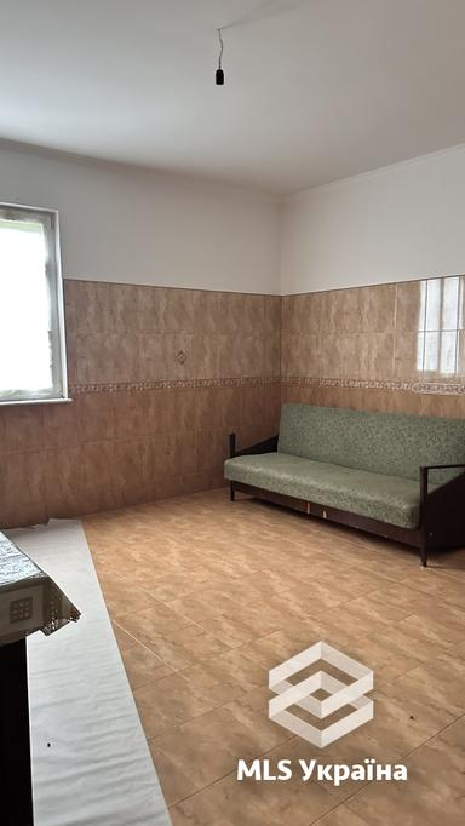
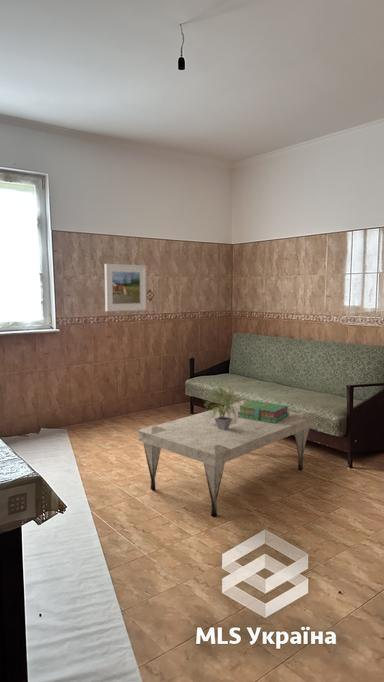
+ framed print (126, 287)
+ coffee table (230, 449)
+ stack of books (263, 410)
+ potted plant (224, 406)
